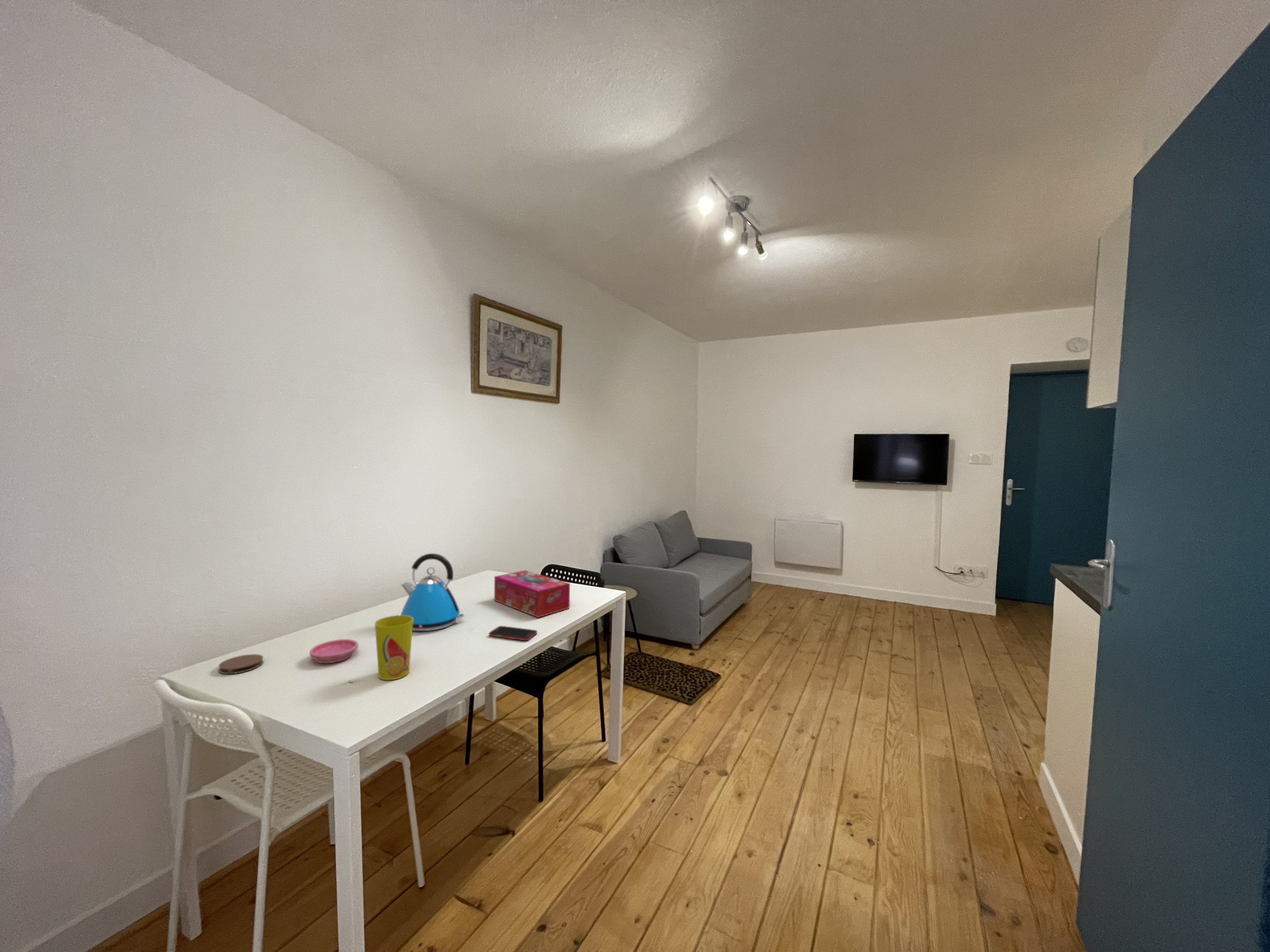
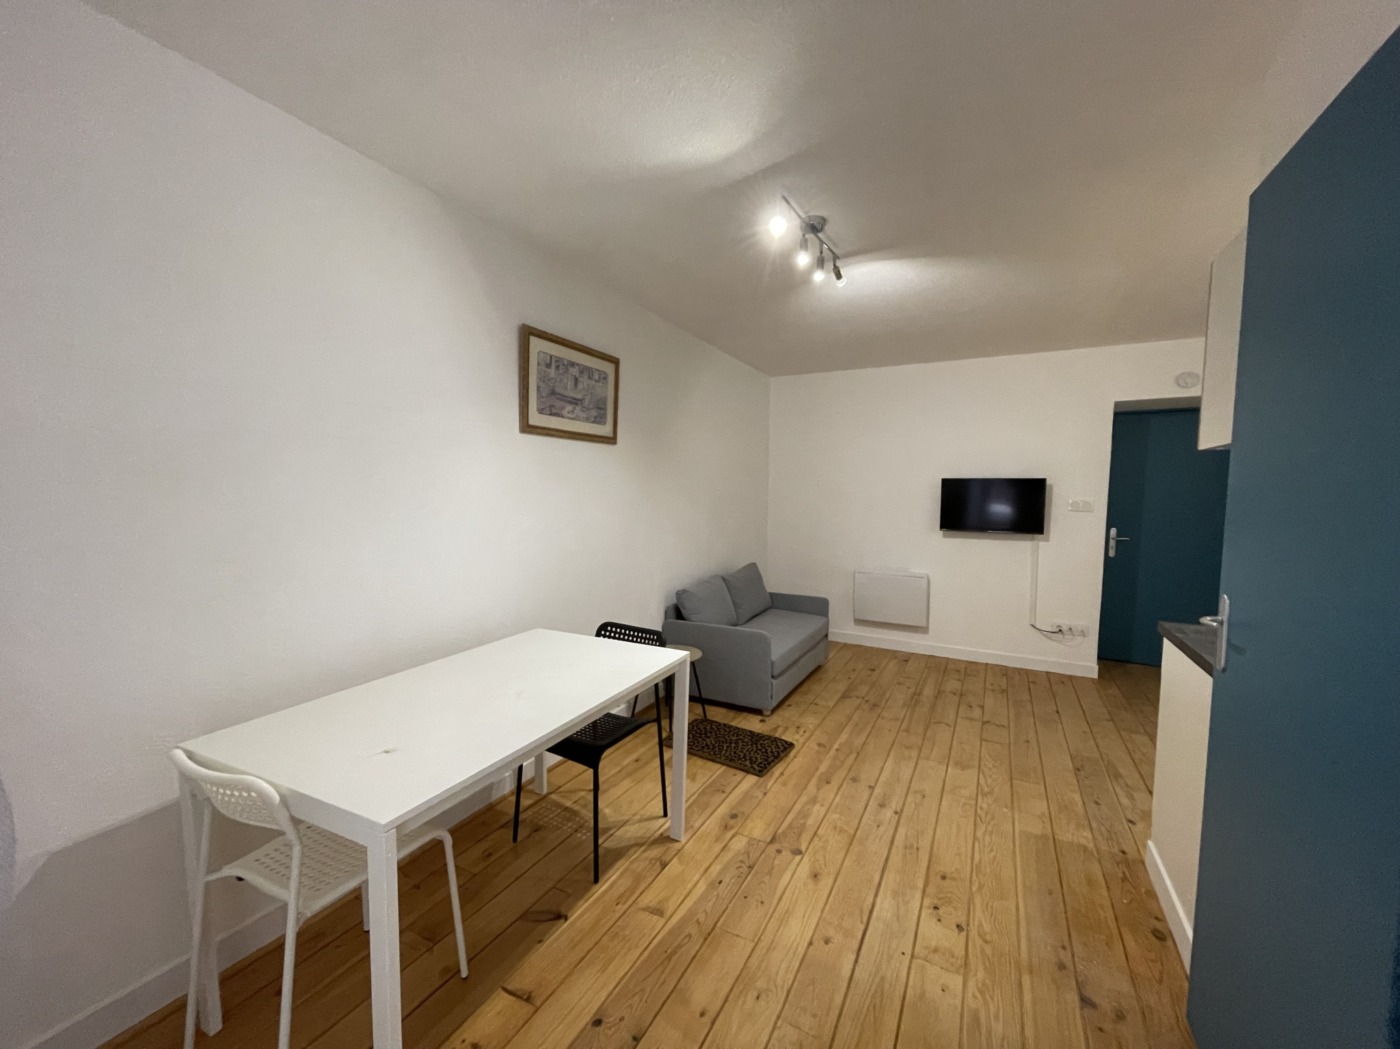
- cell phone (513, 633)
- tissue box (531, 592)
- saucer (334, 651)
- cup (394, 647)
- coaster (241, 663)
- kettle (432, 588)
